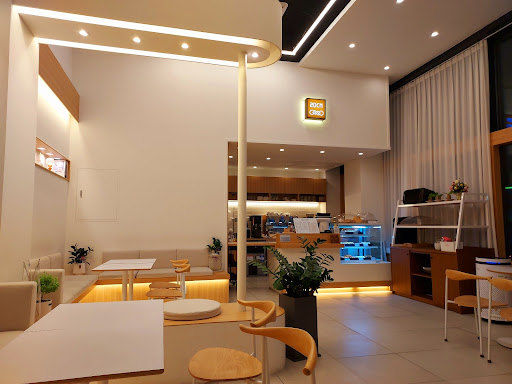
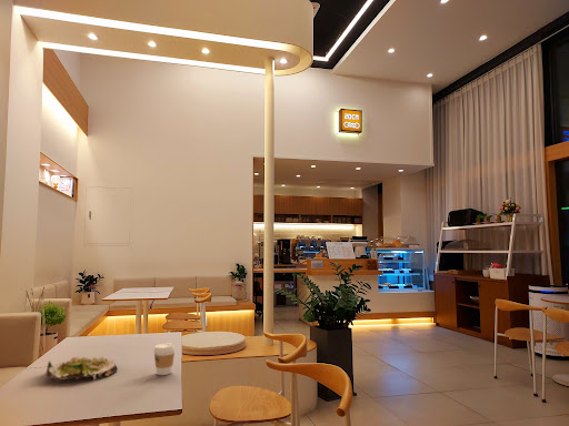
+ coffee cup (163, 358)
+ salad plate (82, 365)
